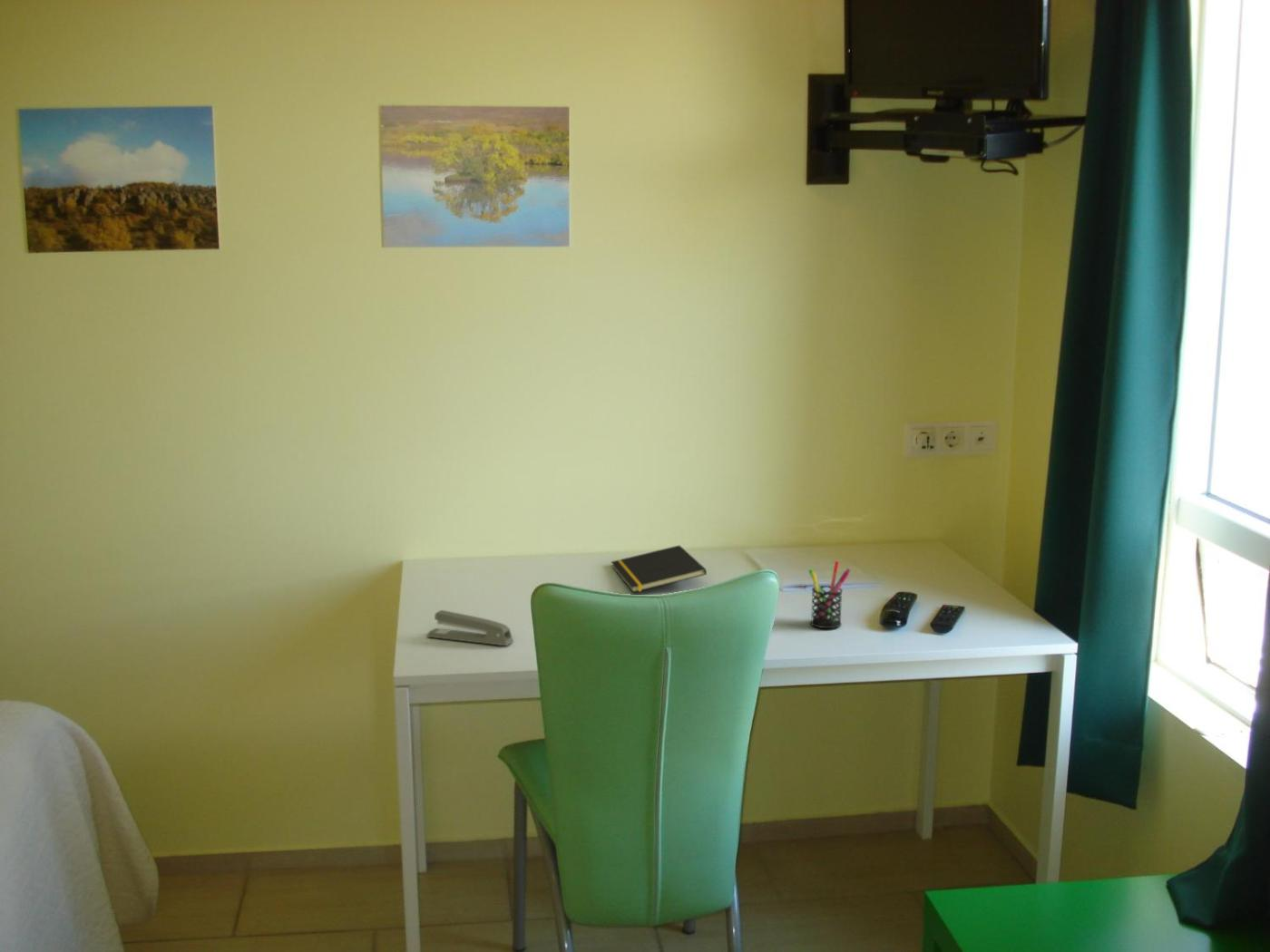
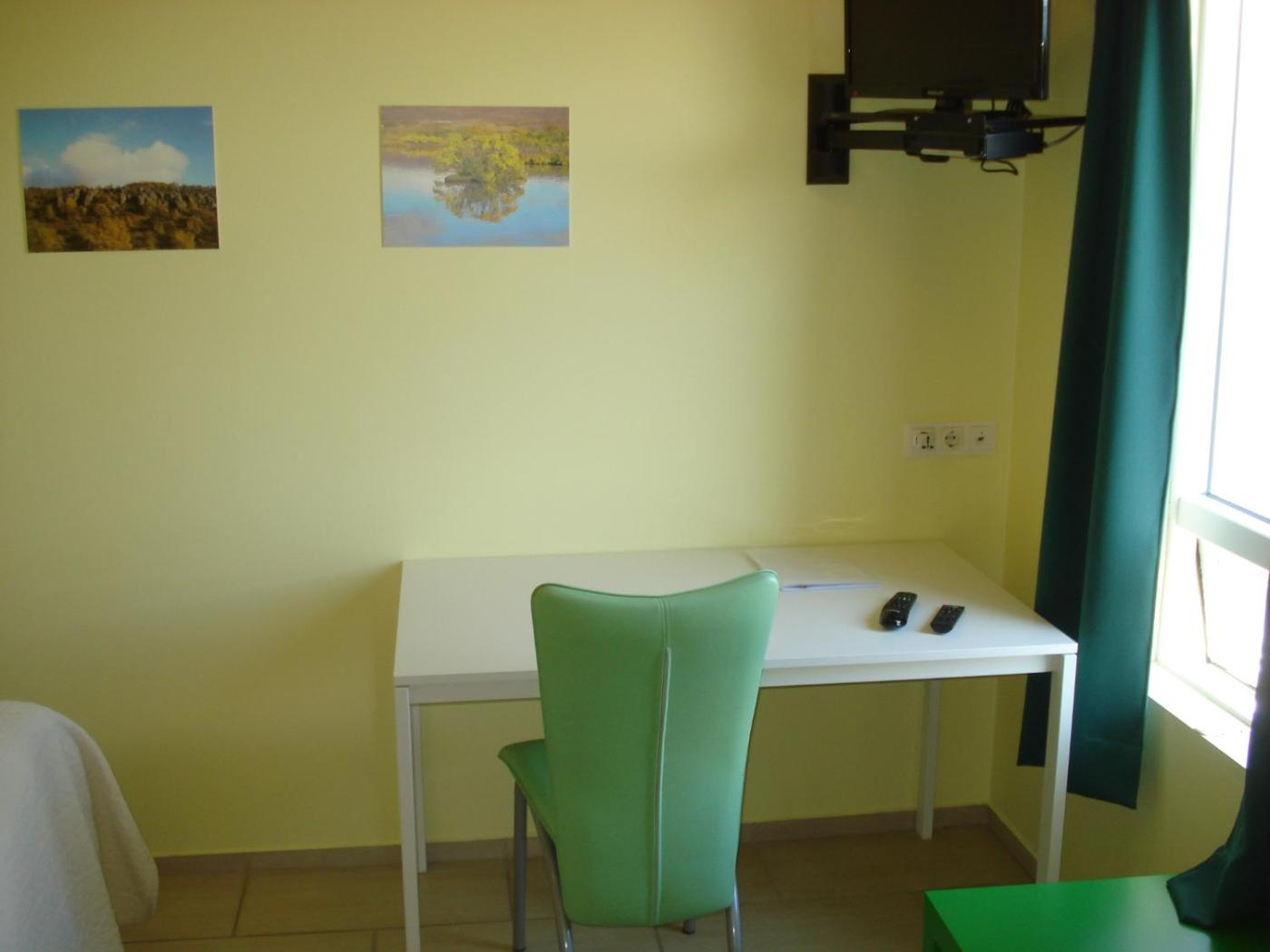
- notepad (657, 568)
- pen holder (825, 593)
- stapler (469, 627)
